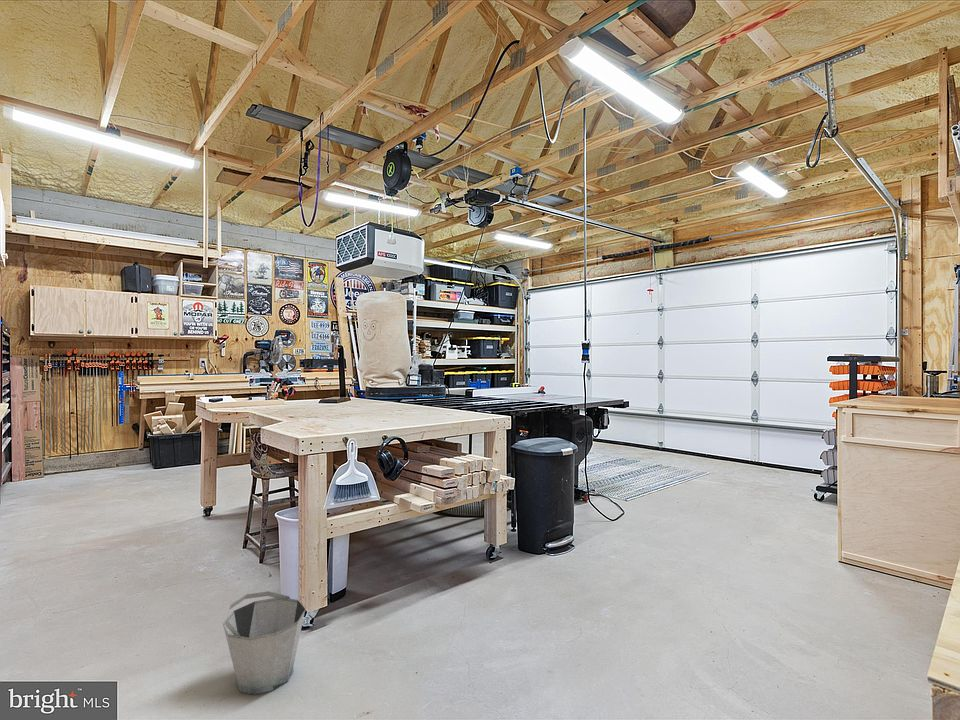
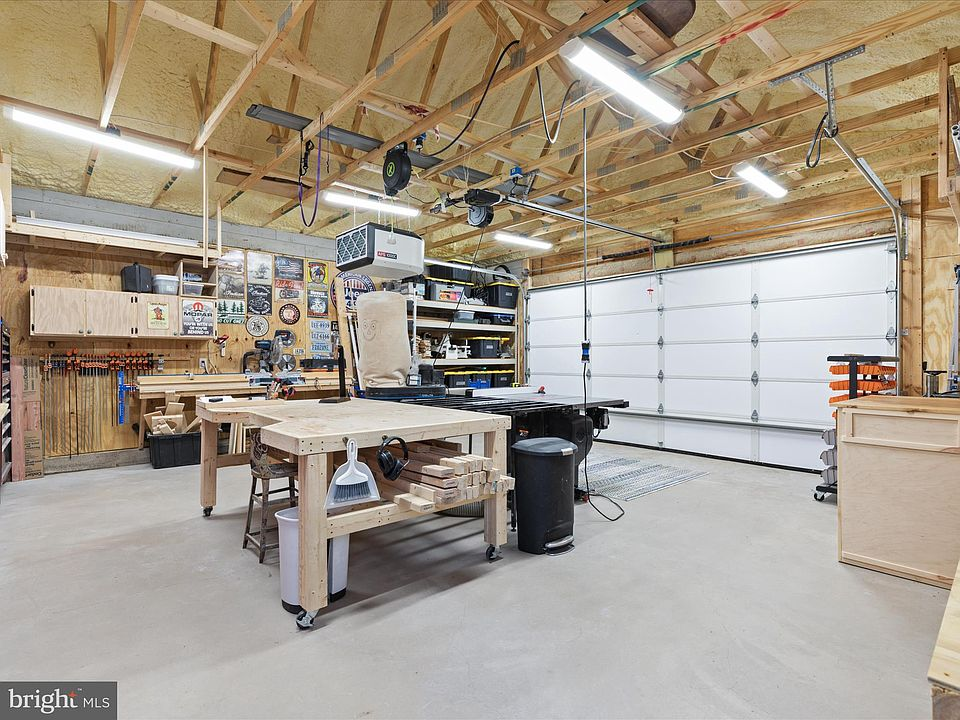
- bucket (265, 640)
